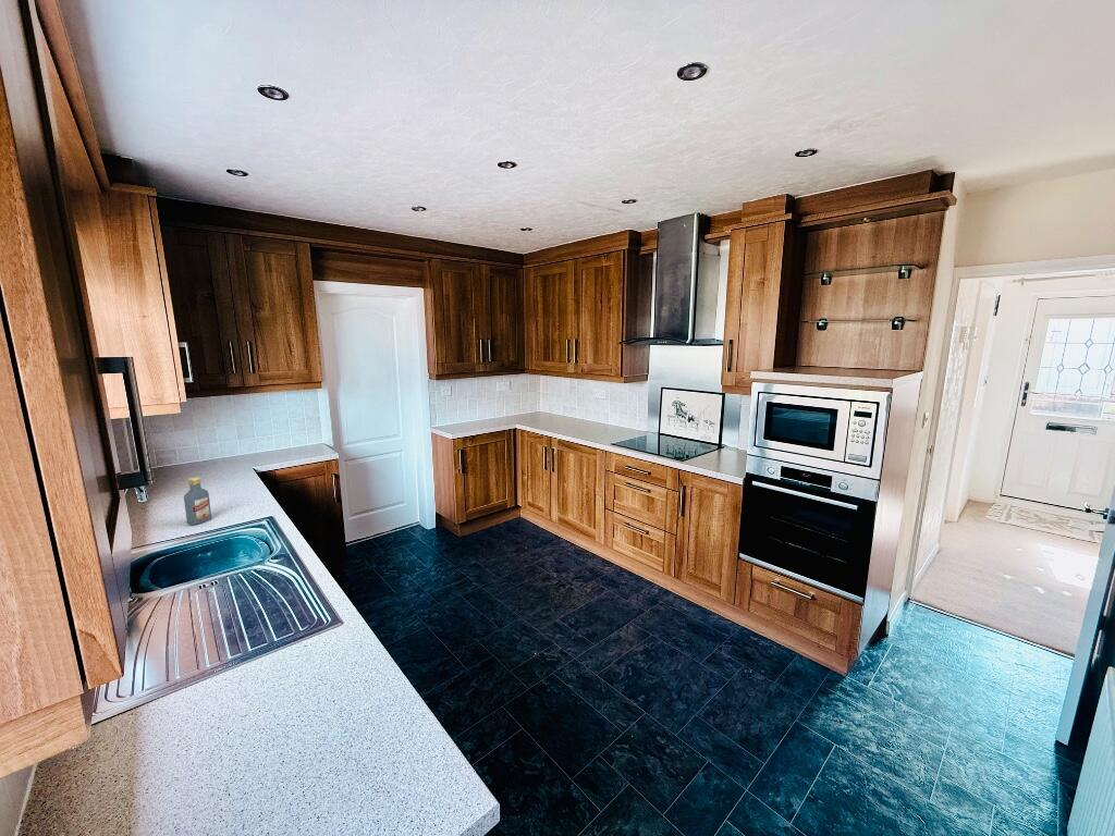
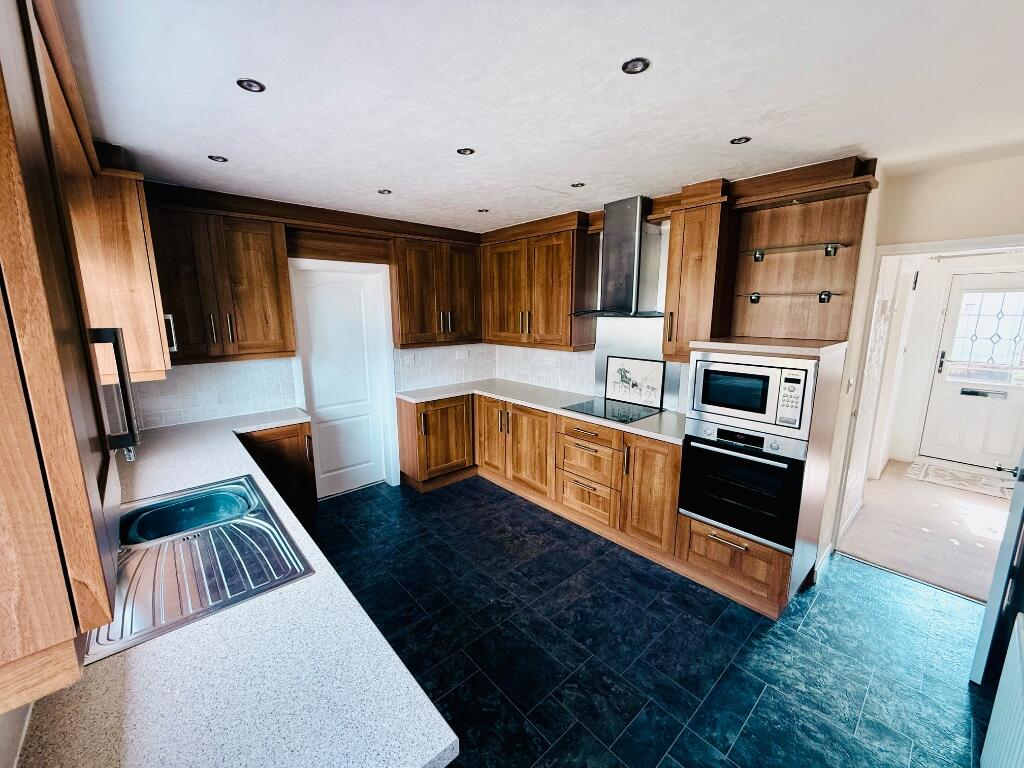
- vodka (196, 500)
